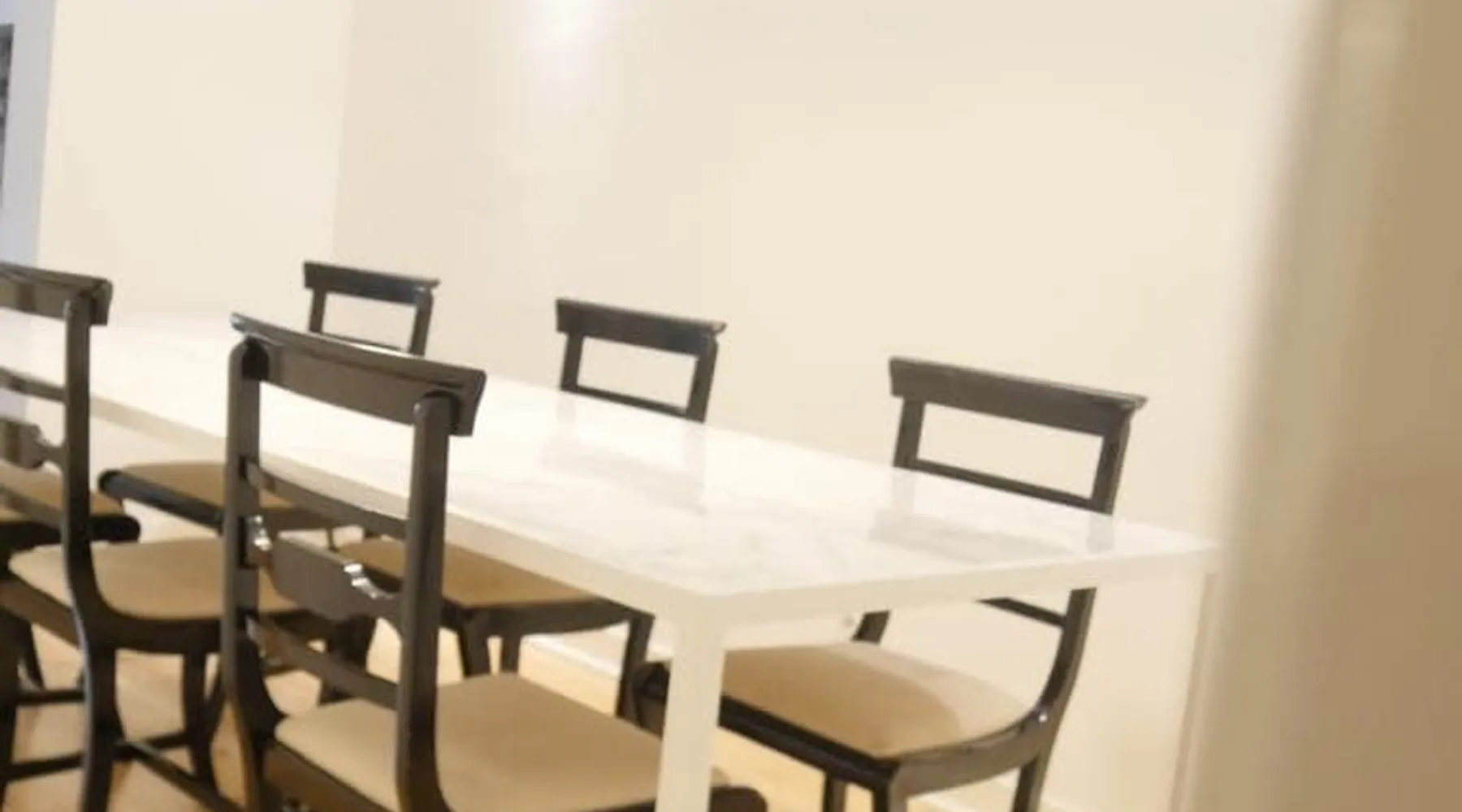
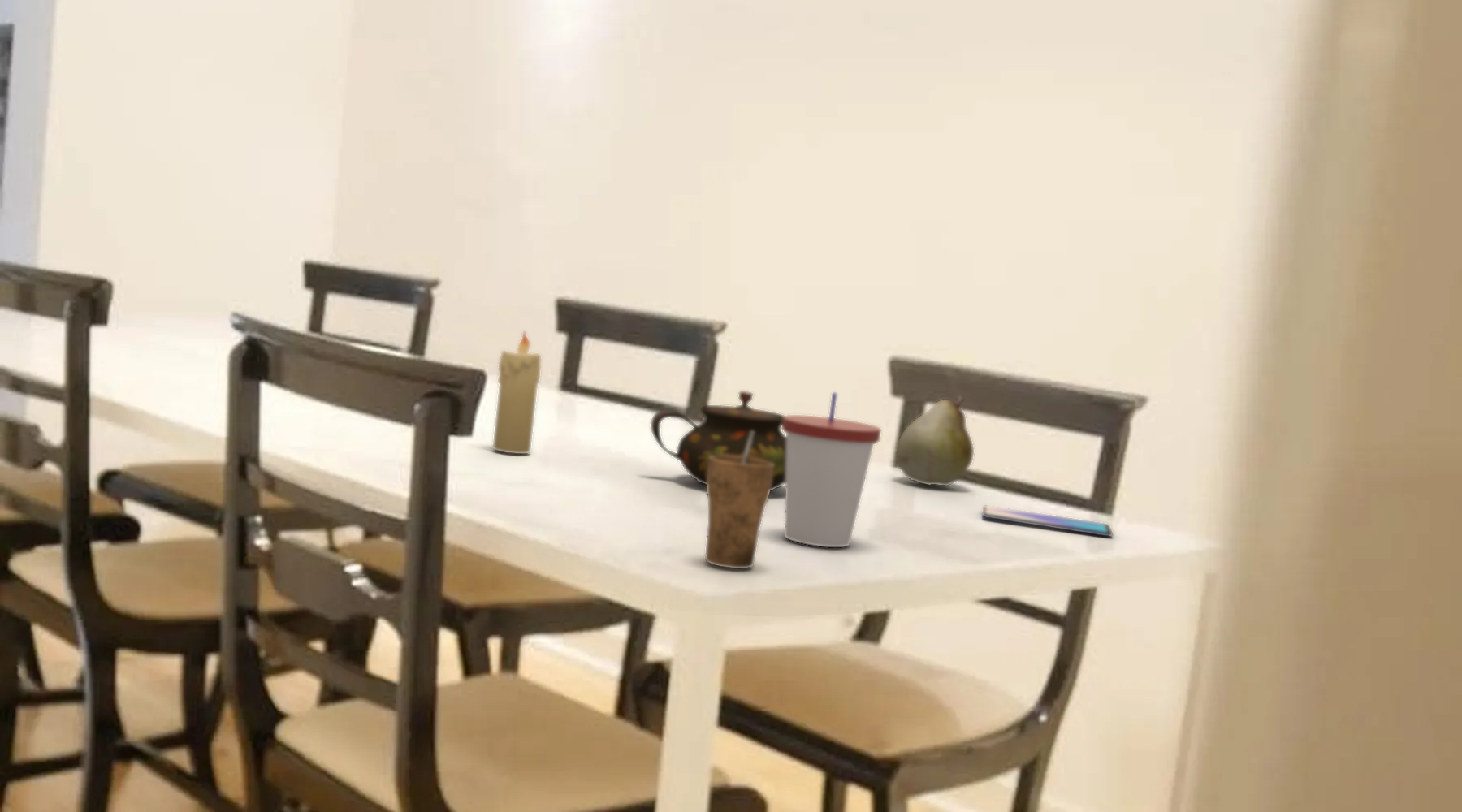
+ candle (517, 391)
+ teapot (742, 438)
+ smartphone (1046, 520)
+ cup (737, 498)
+ cup (826, 467)
+ fruit (936, 438)
